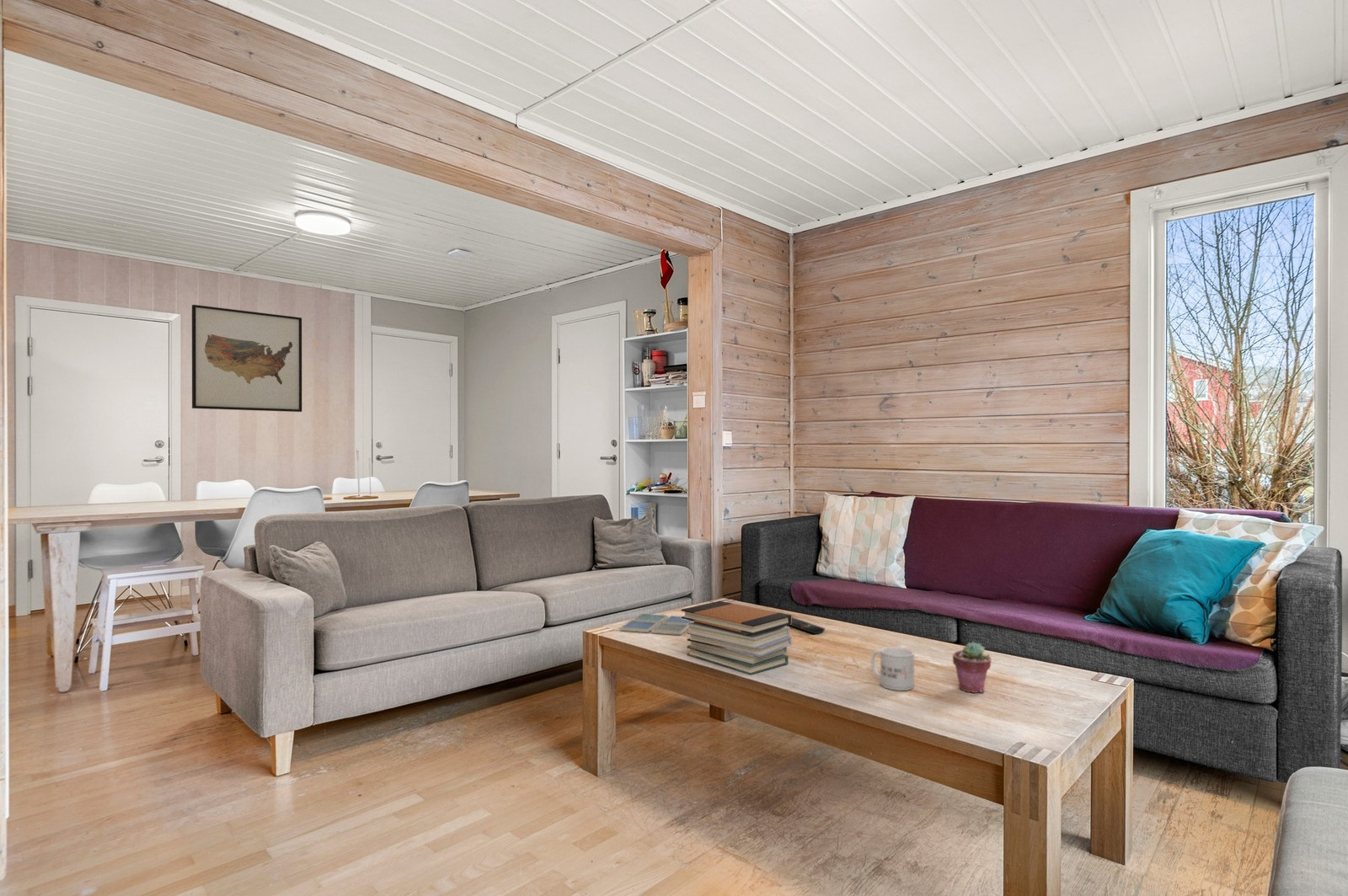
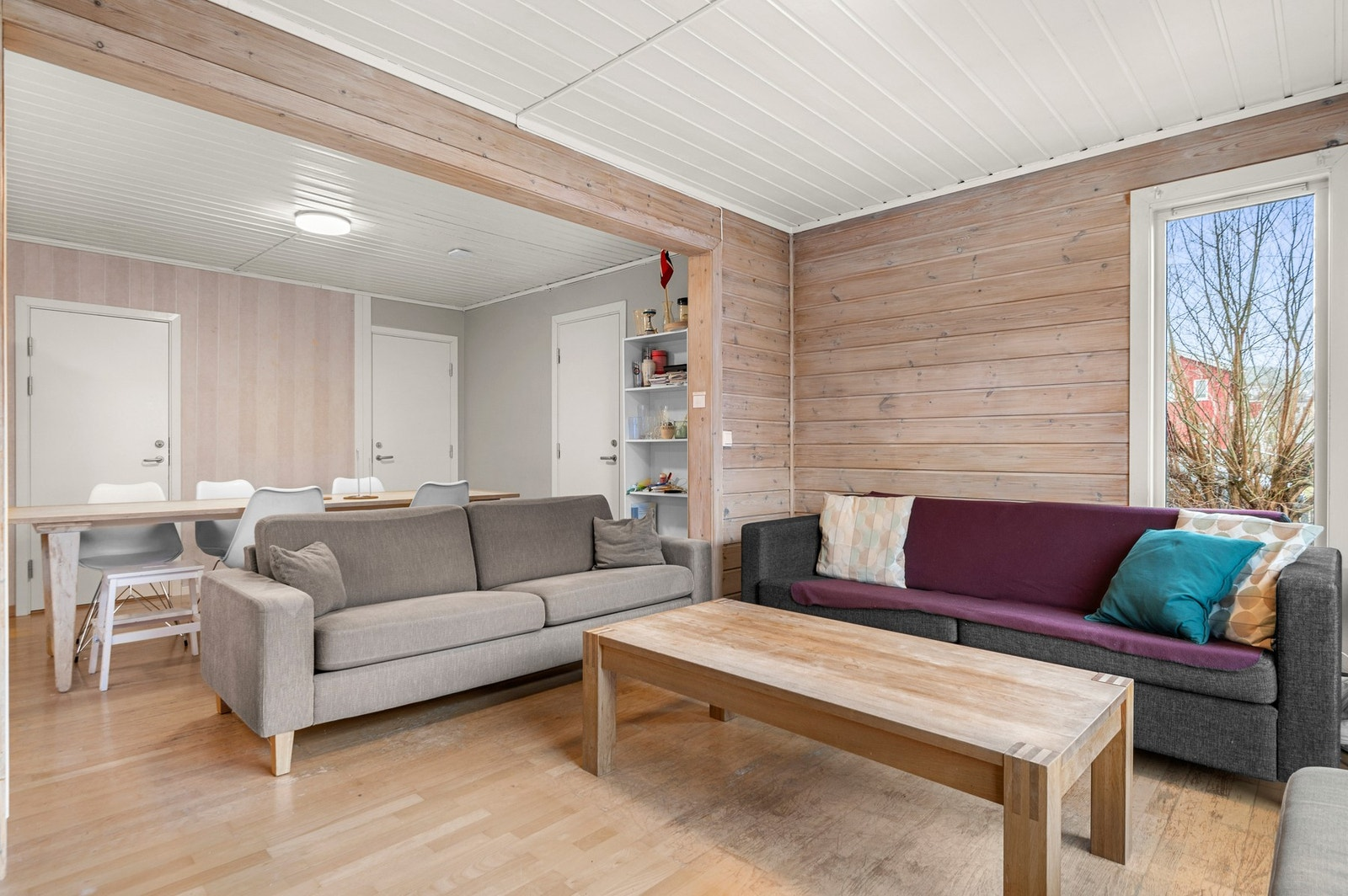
- book stack (736, 636)
- drink coaster (660, 623)
- wall art (249, 360)
- remote control (796, 623)
- potted succulent (971, 665)
- mug (891, 666)
